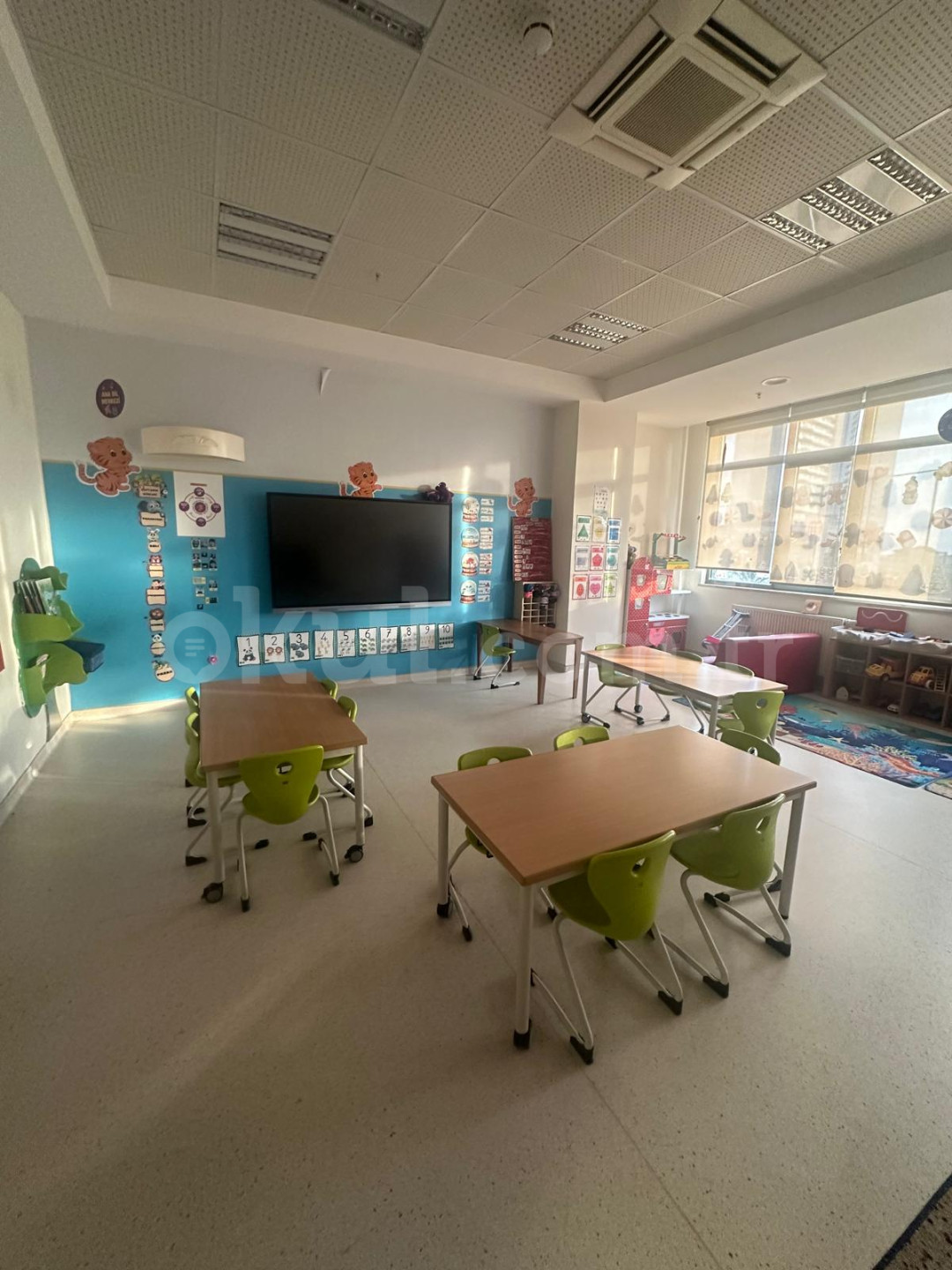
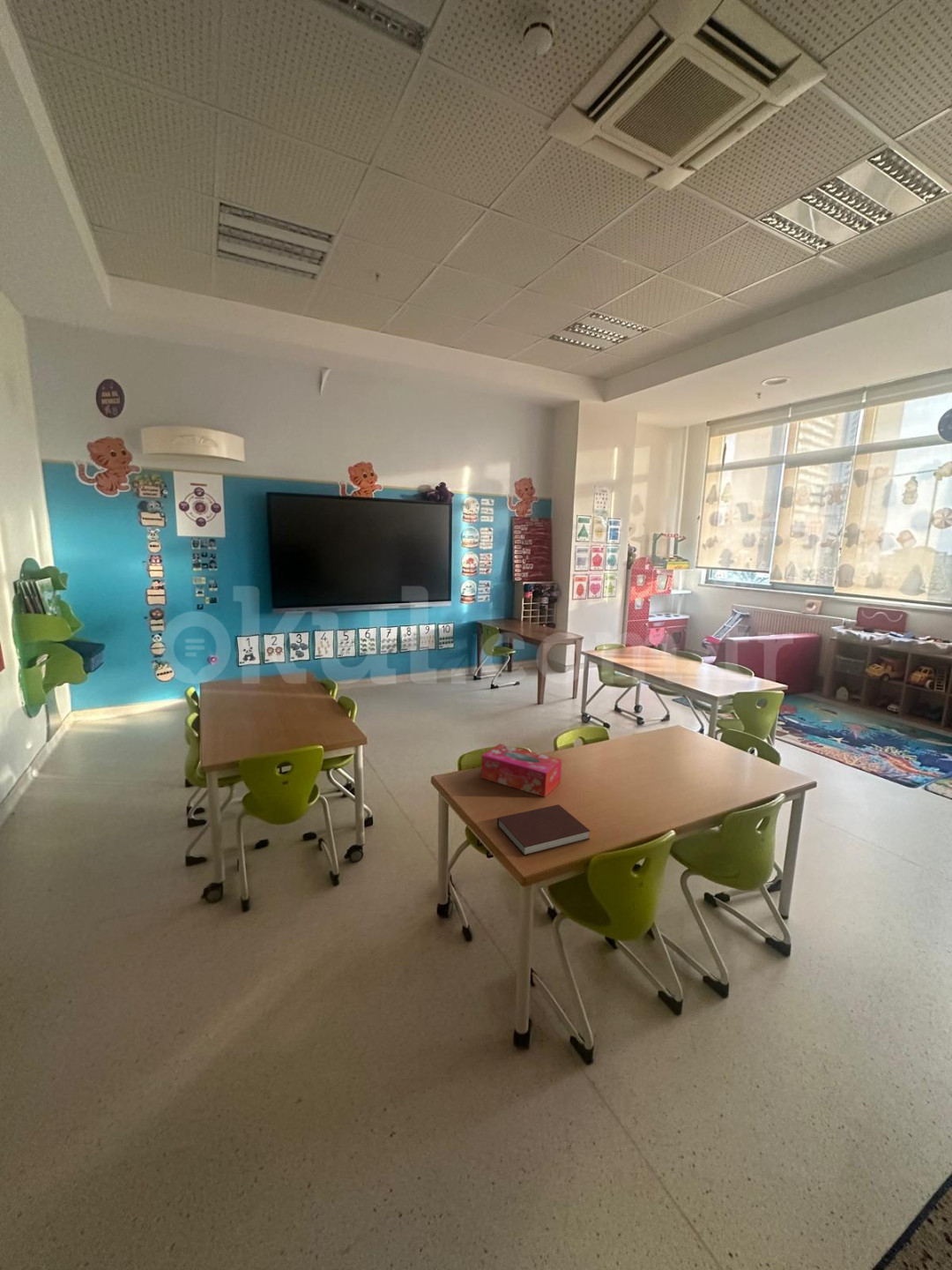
+ tissue box (521, 768)
+ notebook (542, 827)
